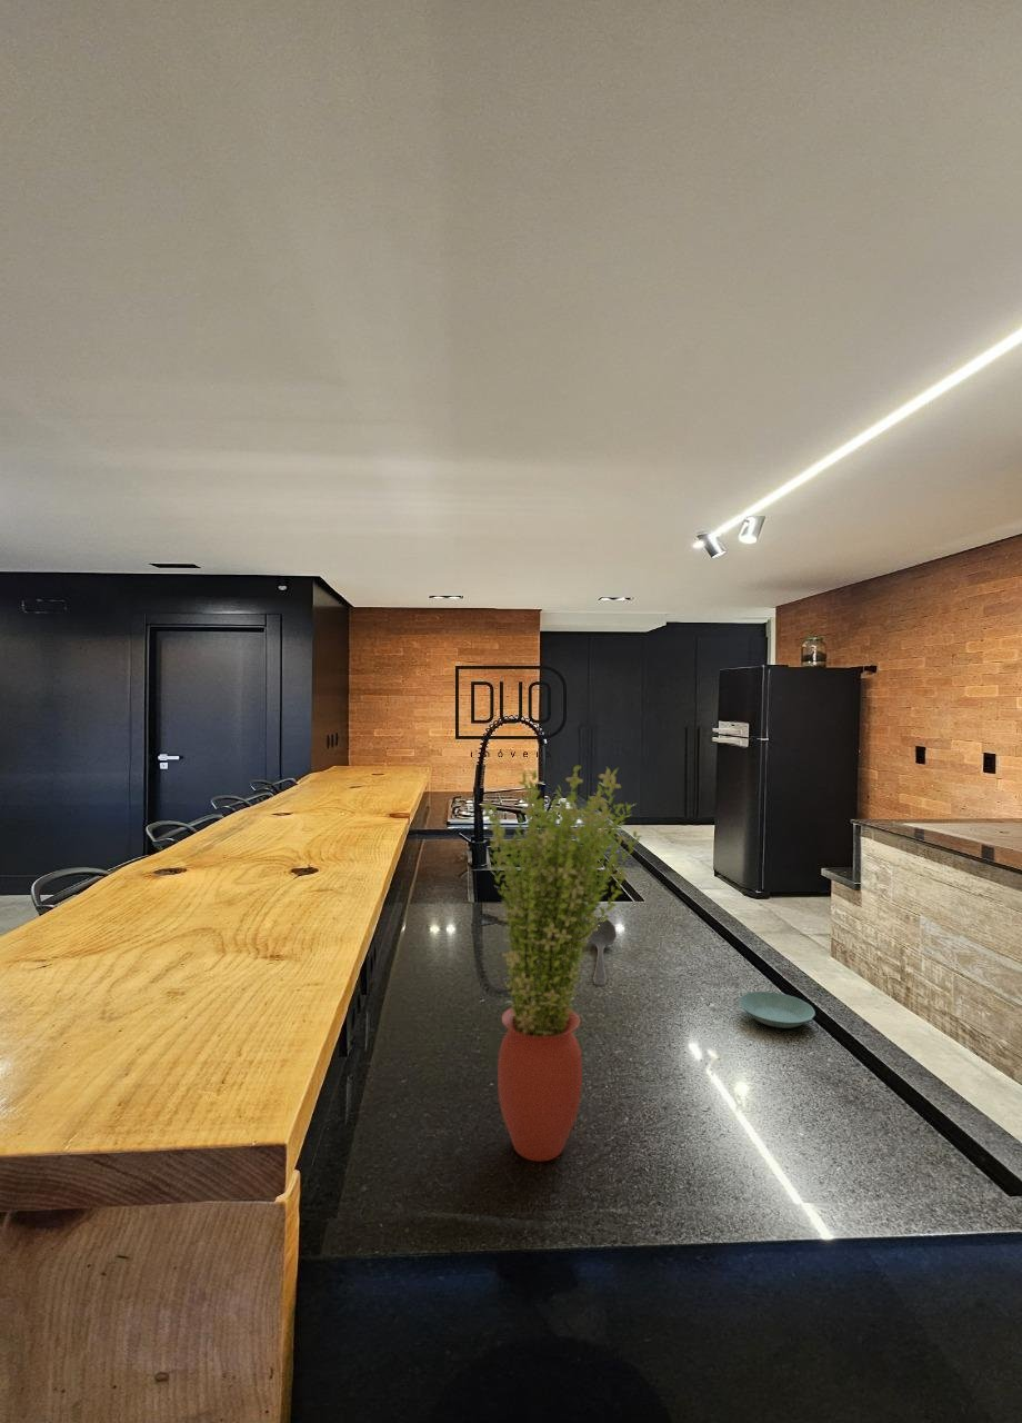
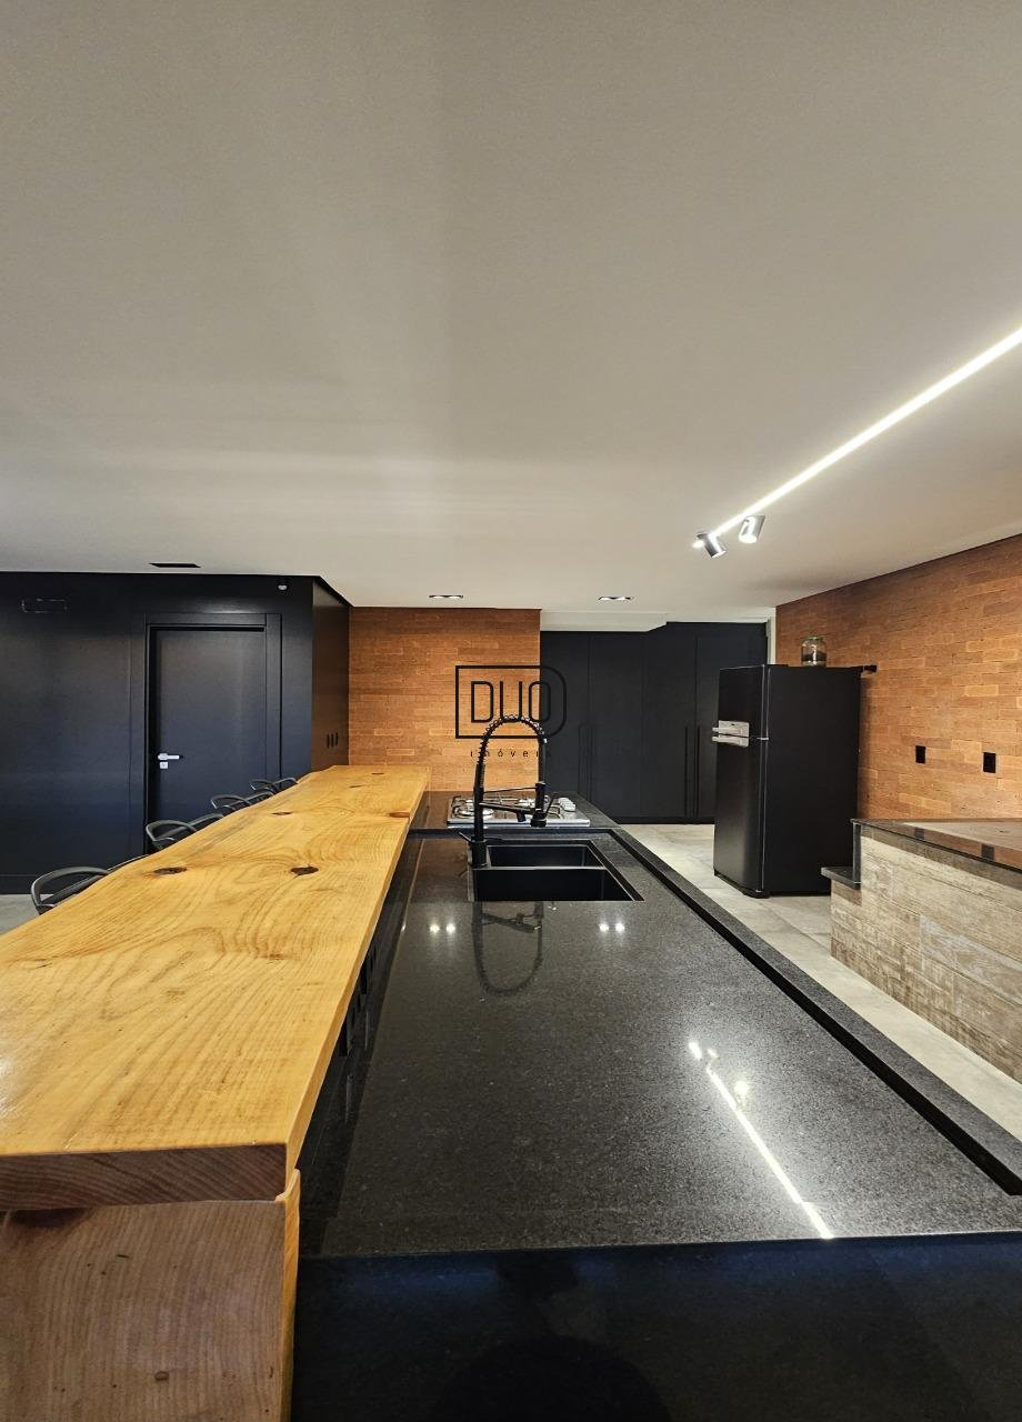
- potted plant (558, 949)
- saucer (775, 1012)
- stirrer (600, 948)
